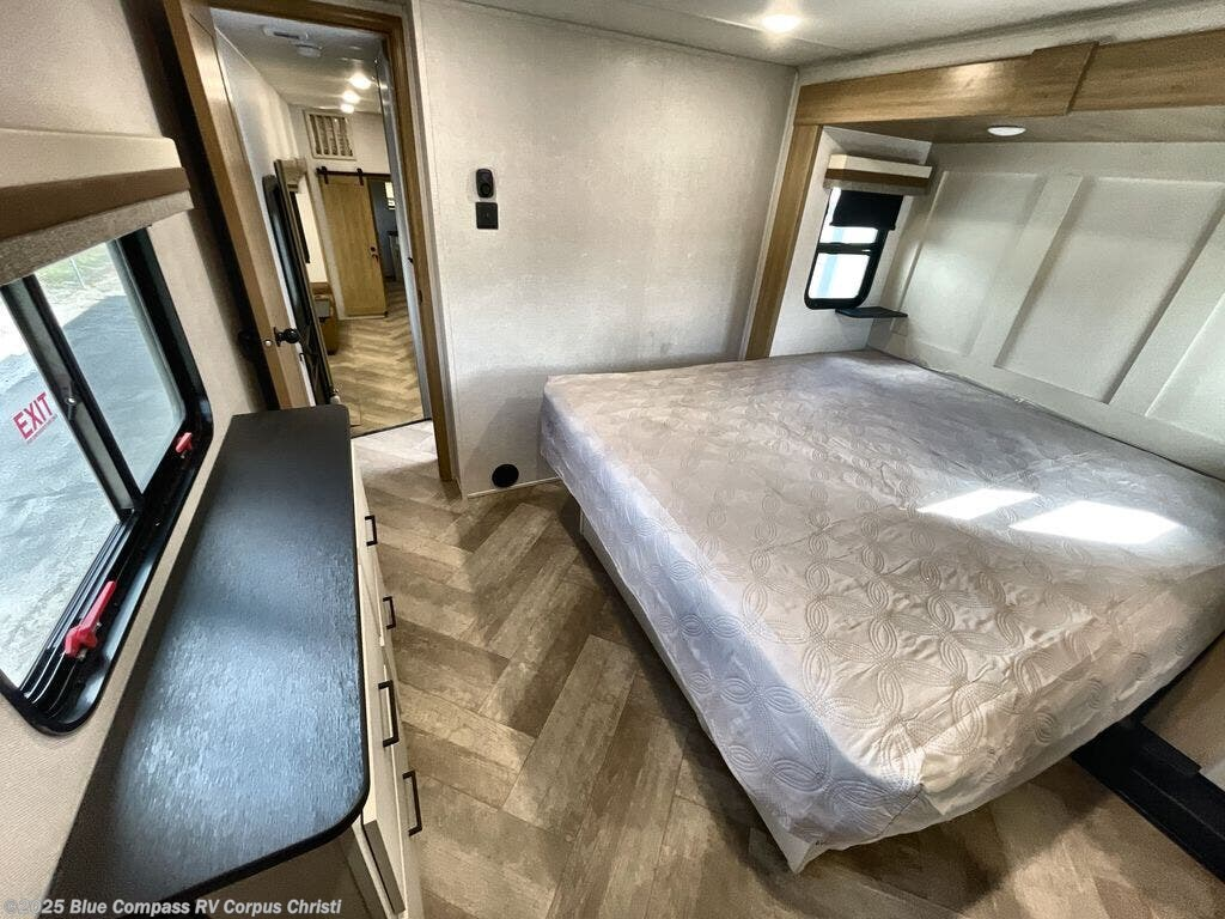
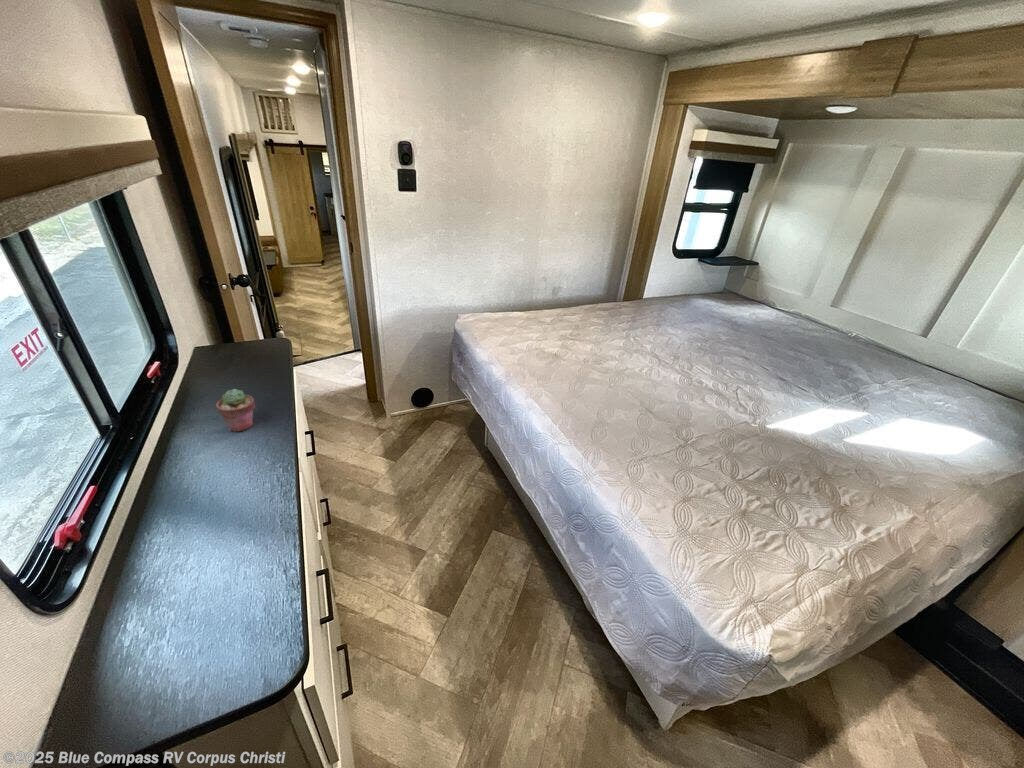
+ potted succulent (237, 408)
